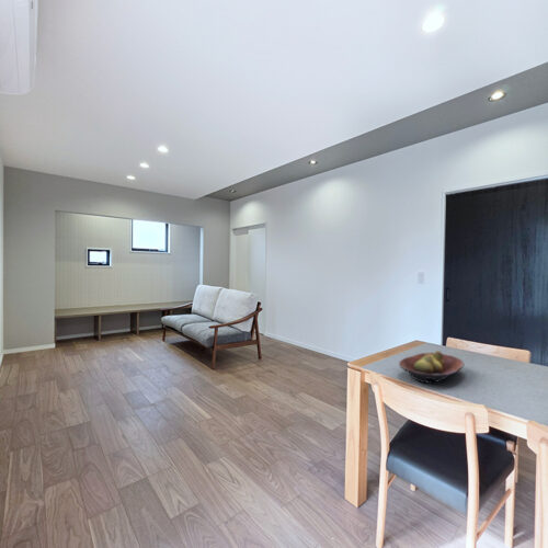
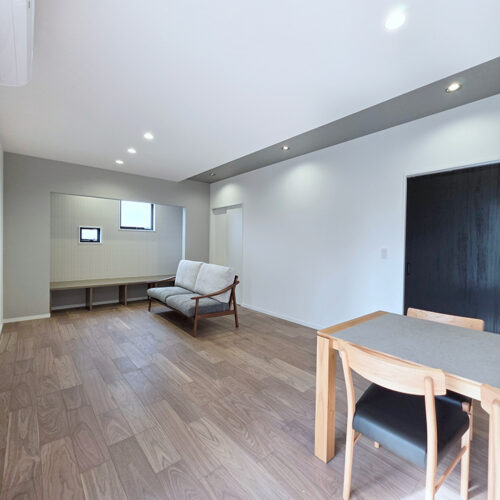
- fruit bowl (431, 363)
